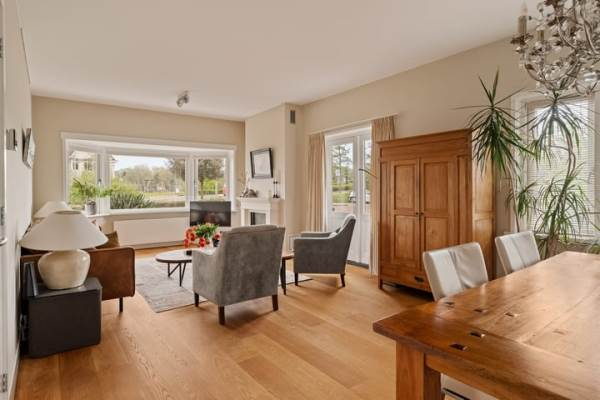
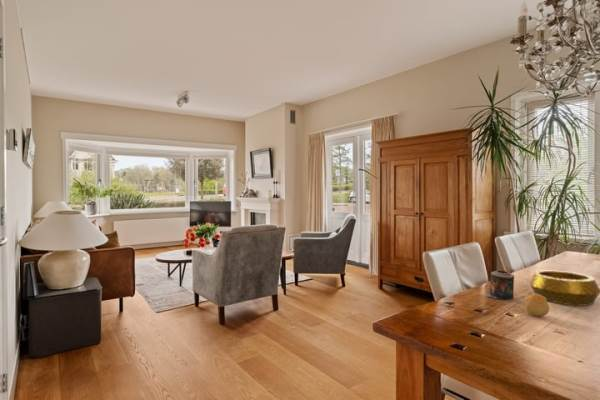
+ decorative bowl (563, 286)
+ candle (498, 283)
+ fruit (536, 305)
